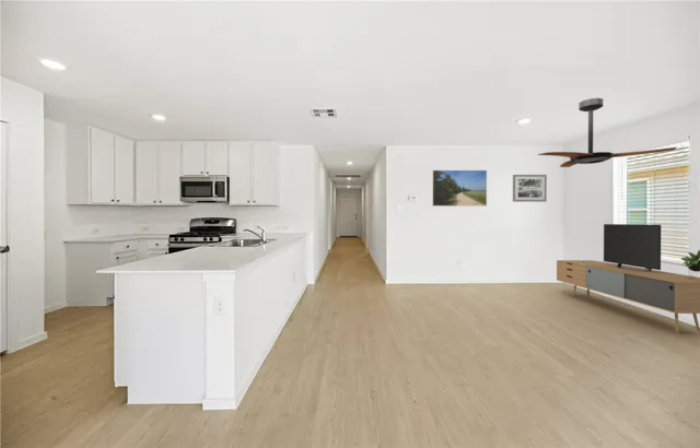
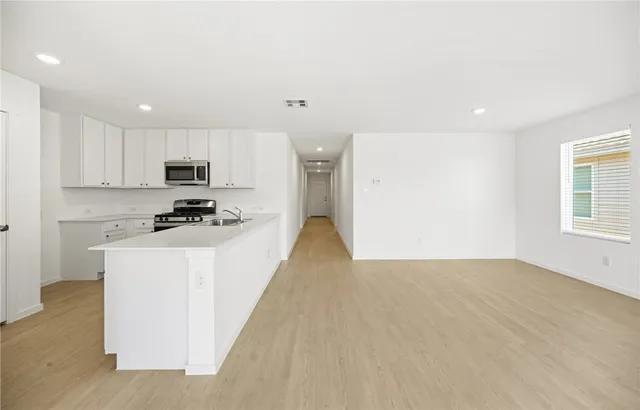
- media console (626, 267)
- wall art (529, 188)
- ceiling fan (592, 130)
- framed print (459, 188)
